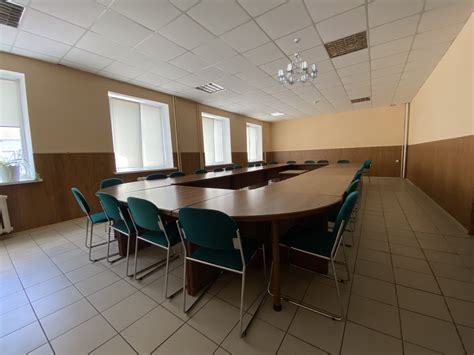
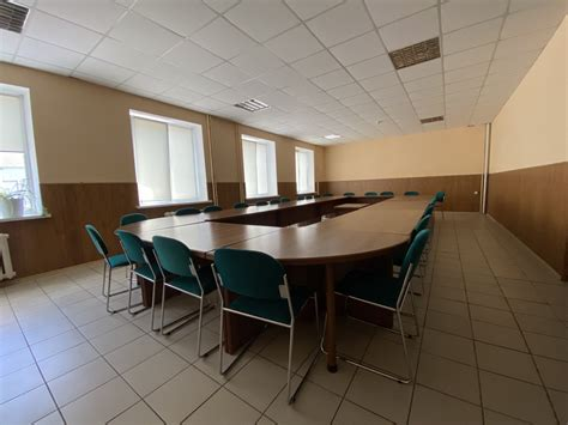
- chandelier (296, 60)
